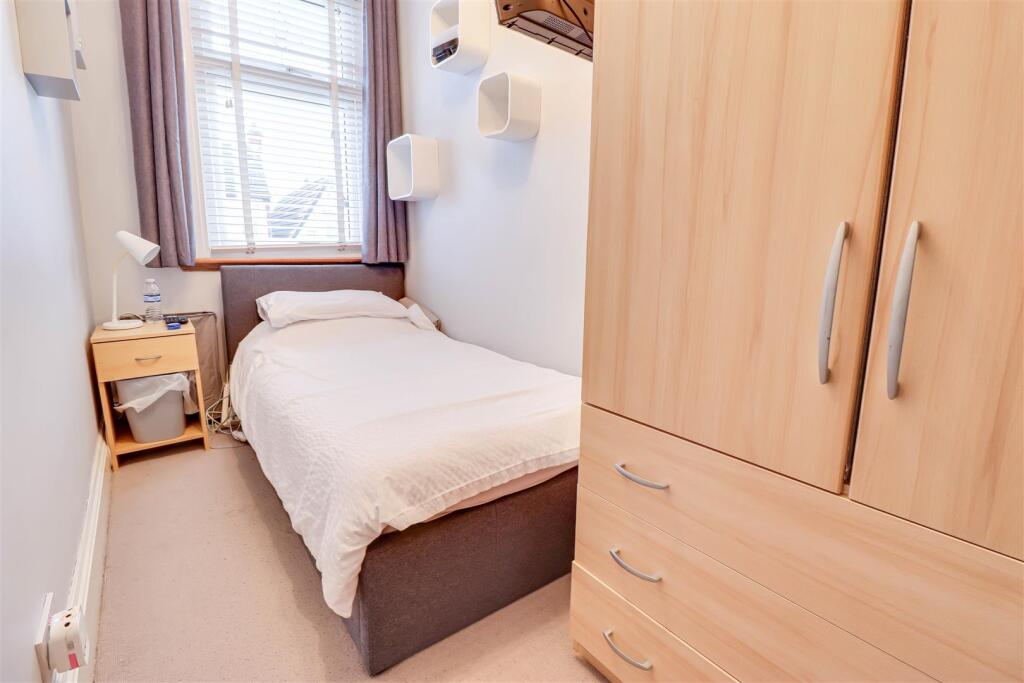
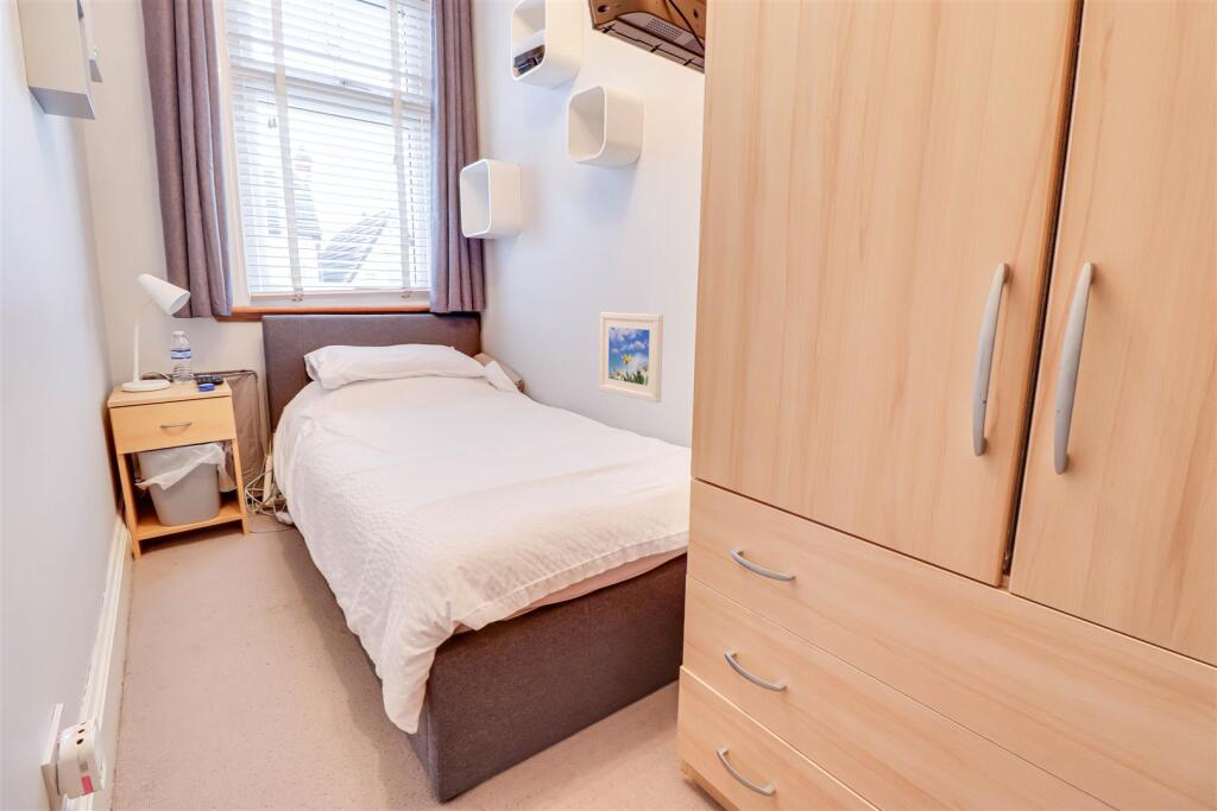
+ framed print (629, 355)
